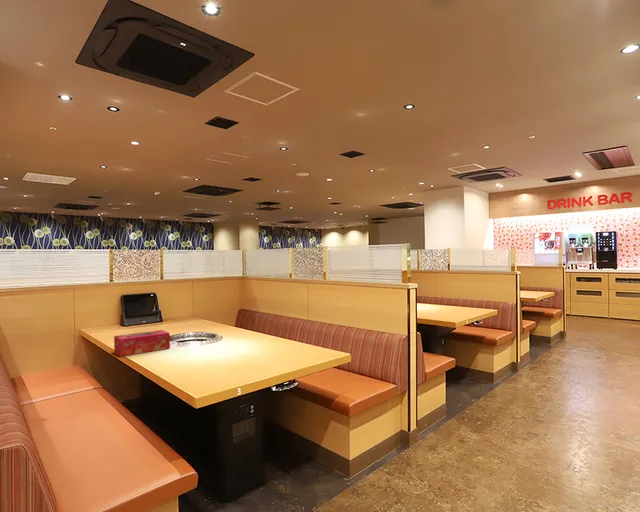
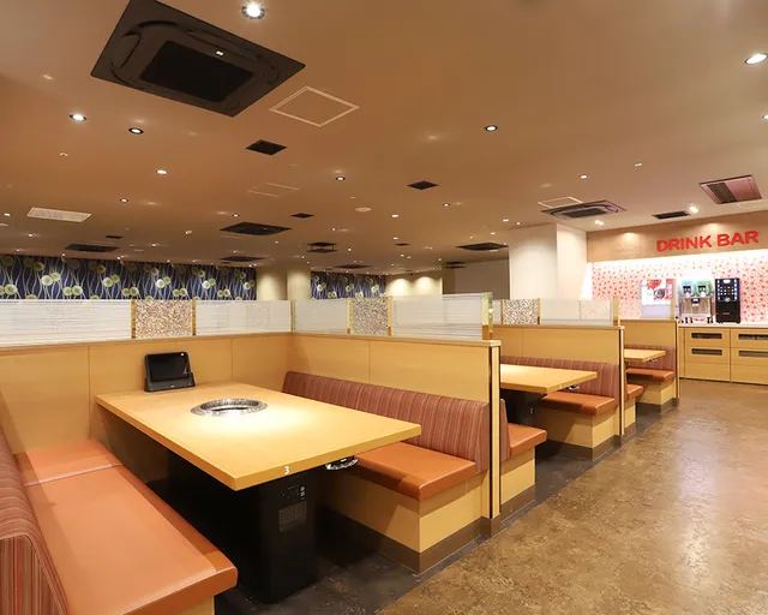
- tissue box (142, 342)
